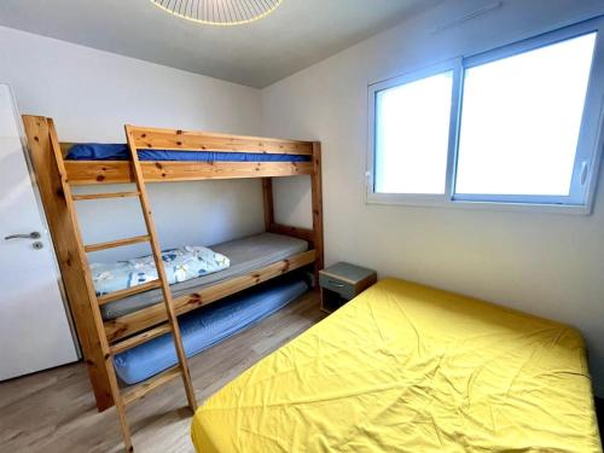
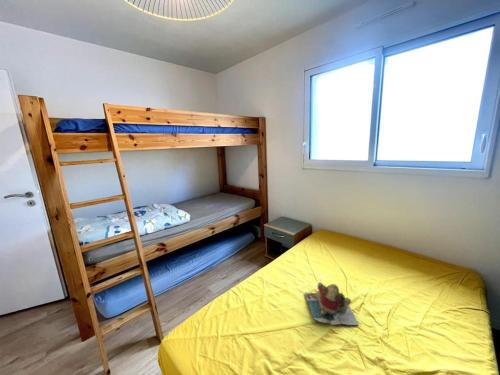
+ teddy bear (329, 294)
